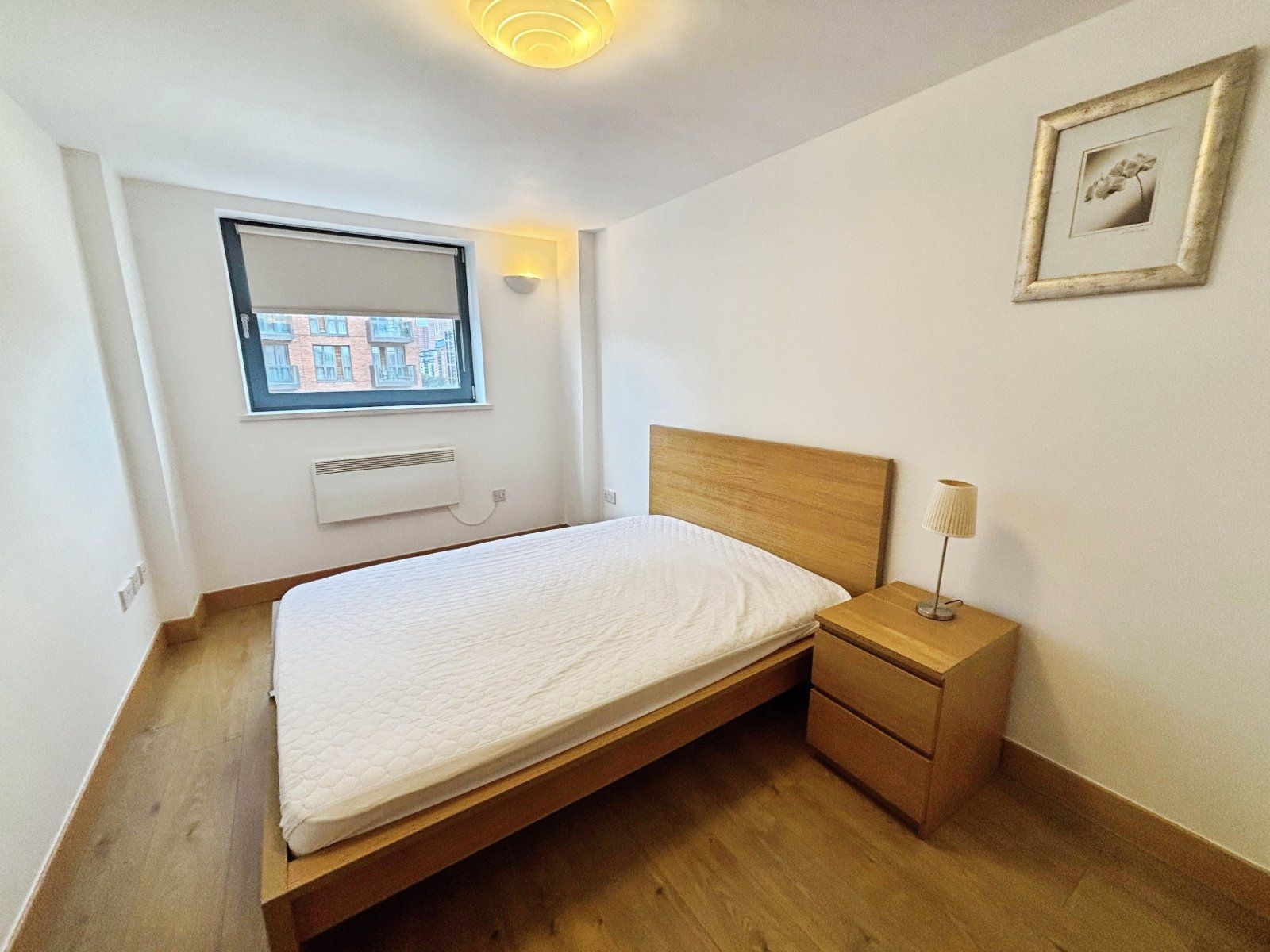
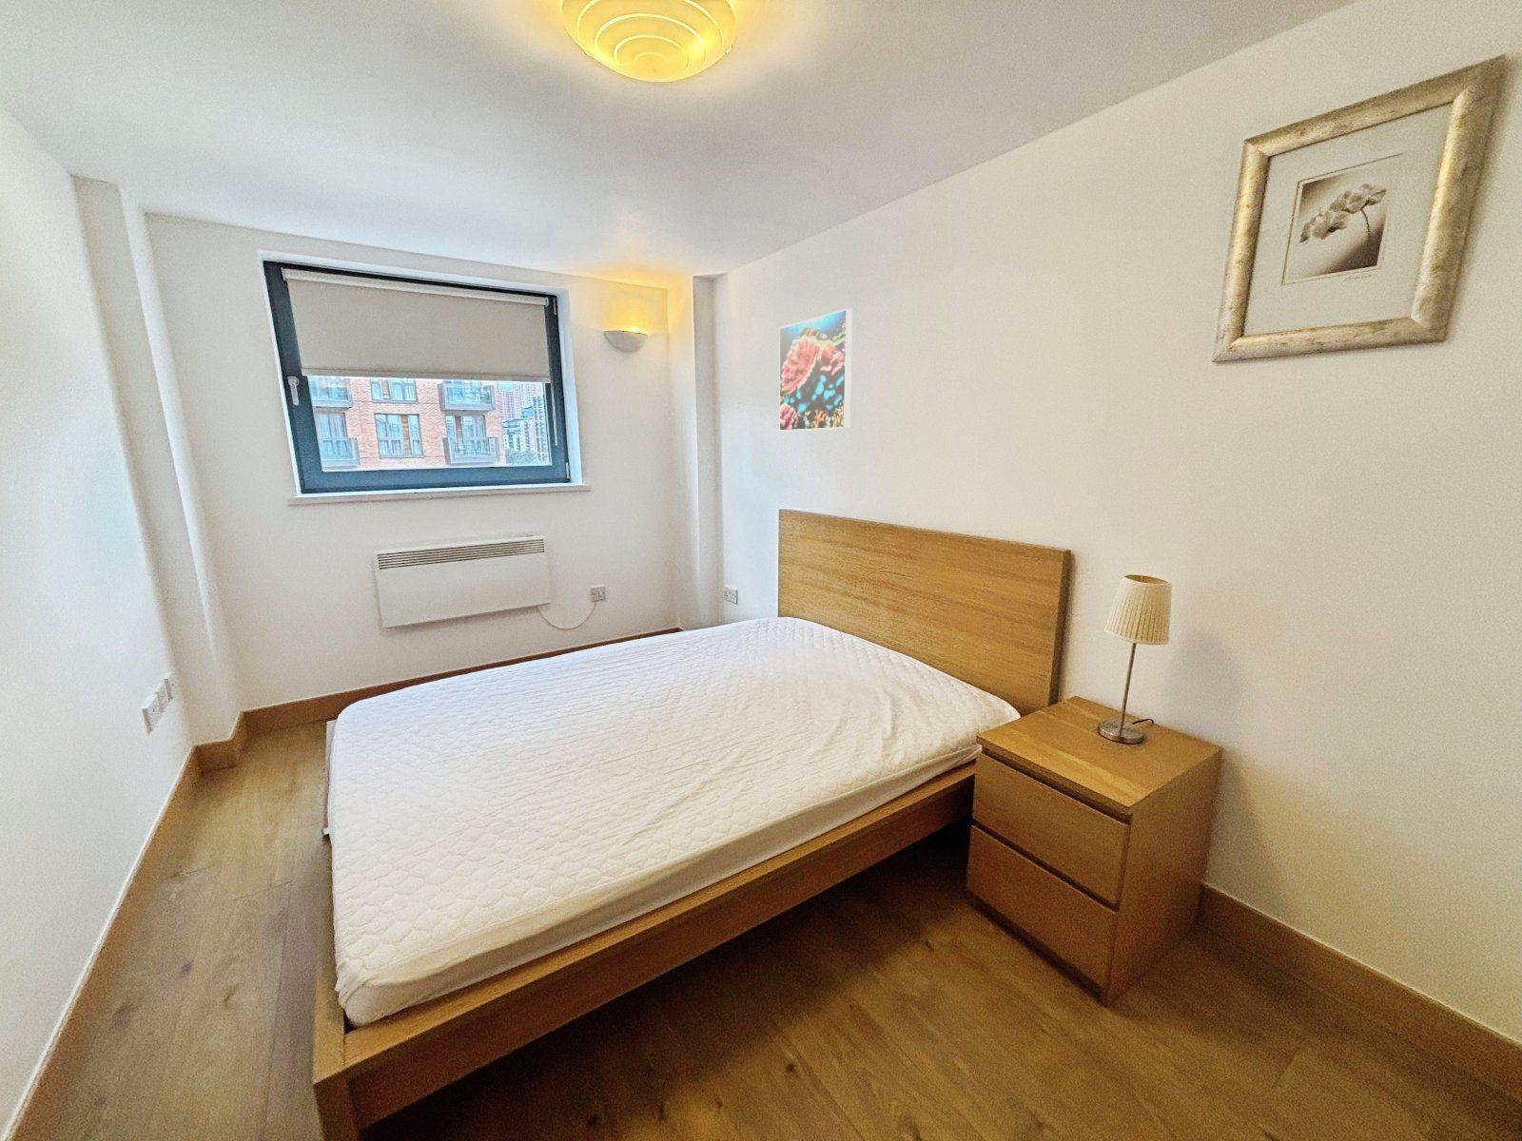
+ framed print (813, 375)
